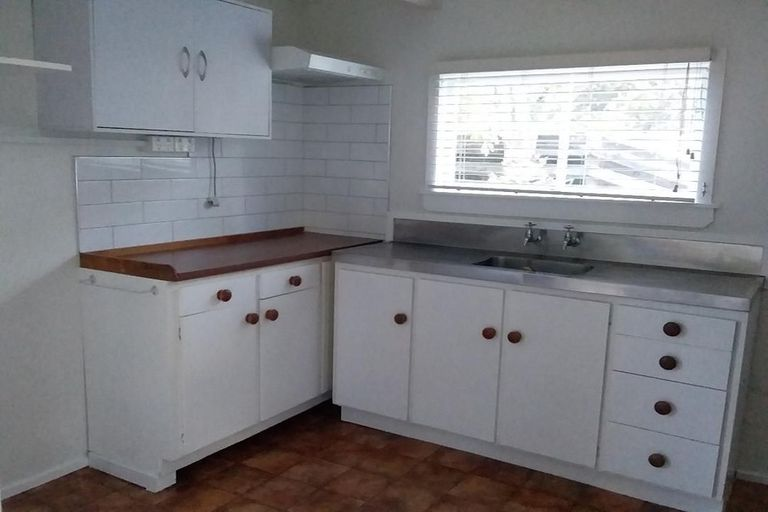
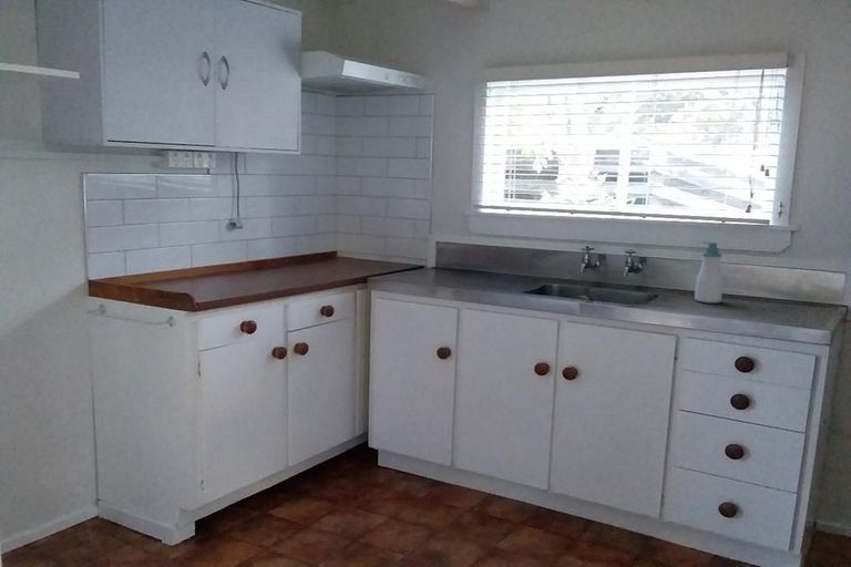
+ soap bottle (709, 271)
